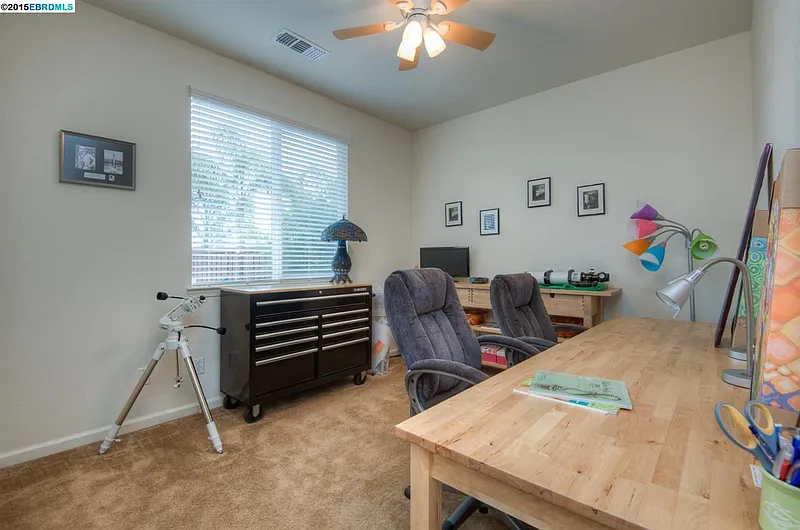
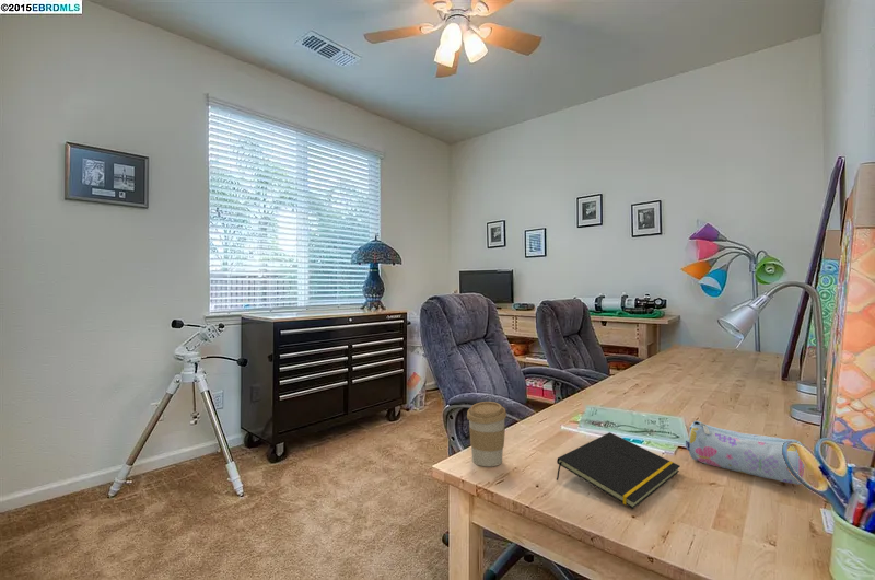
+ pencil case (743, 450)
+ notepad (619, 464)
+ coffee cup (487, 432)
